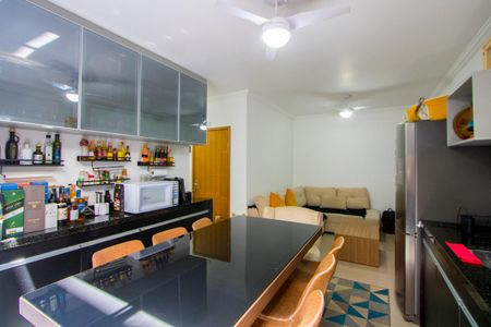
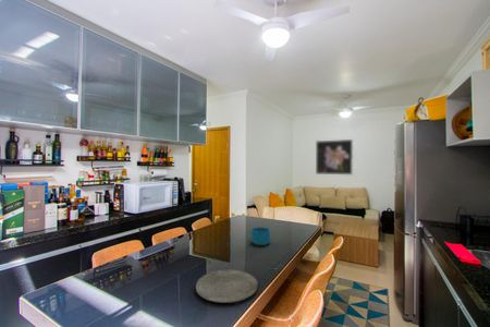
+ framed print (333, 157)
+ cup (258, 235)
+ plate (226, 284)
